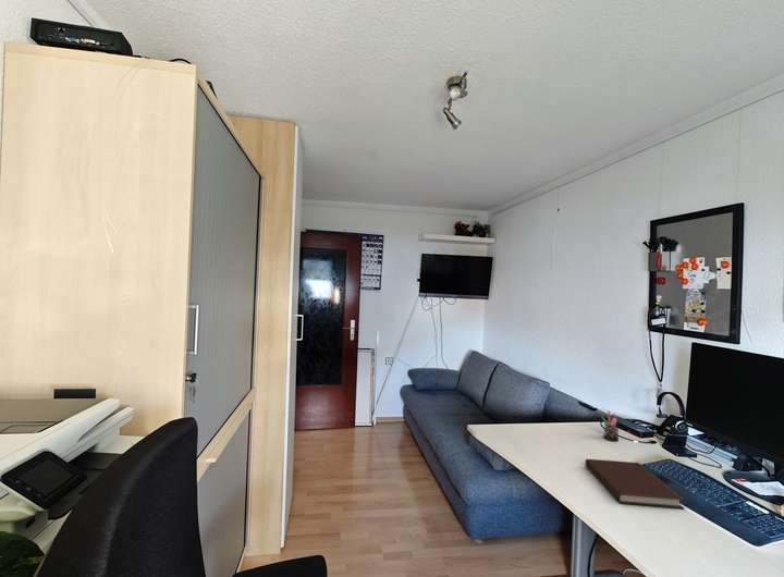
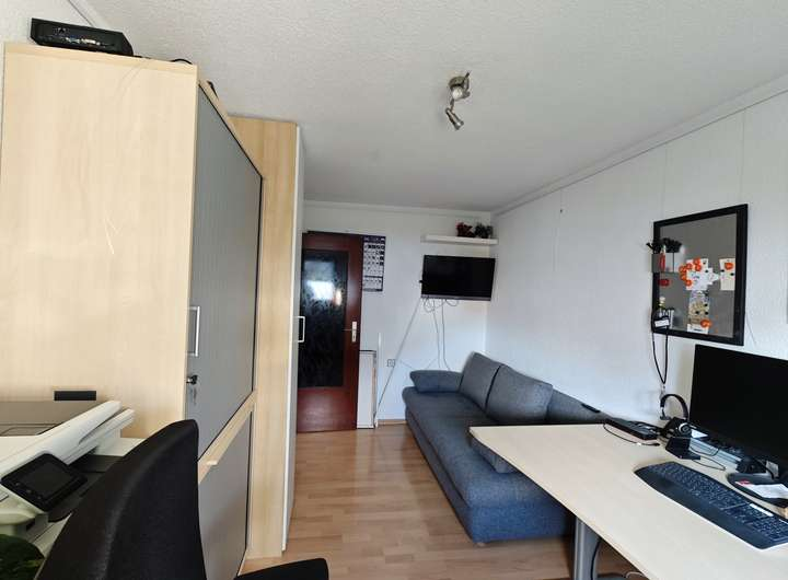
- pen holder (610, 425)
- notebook (629, 481)
